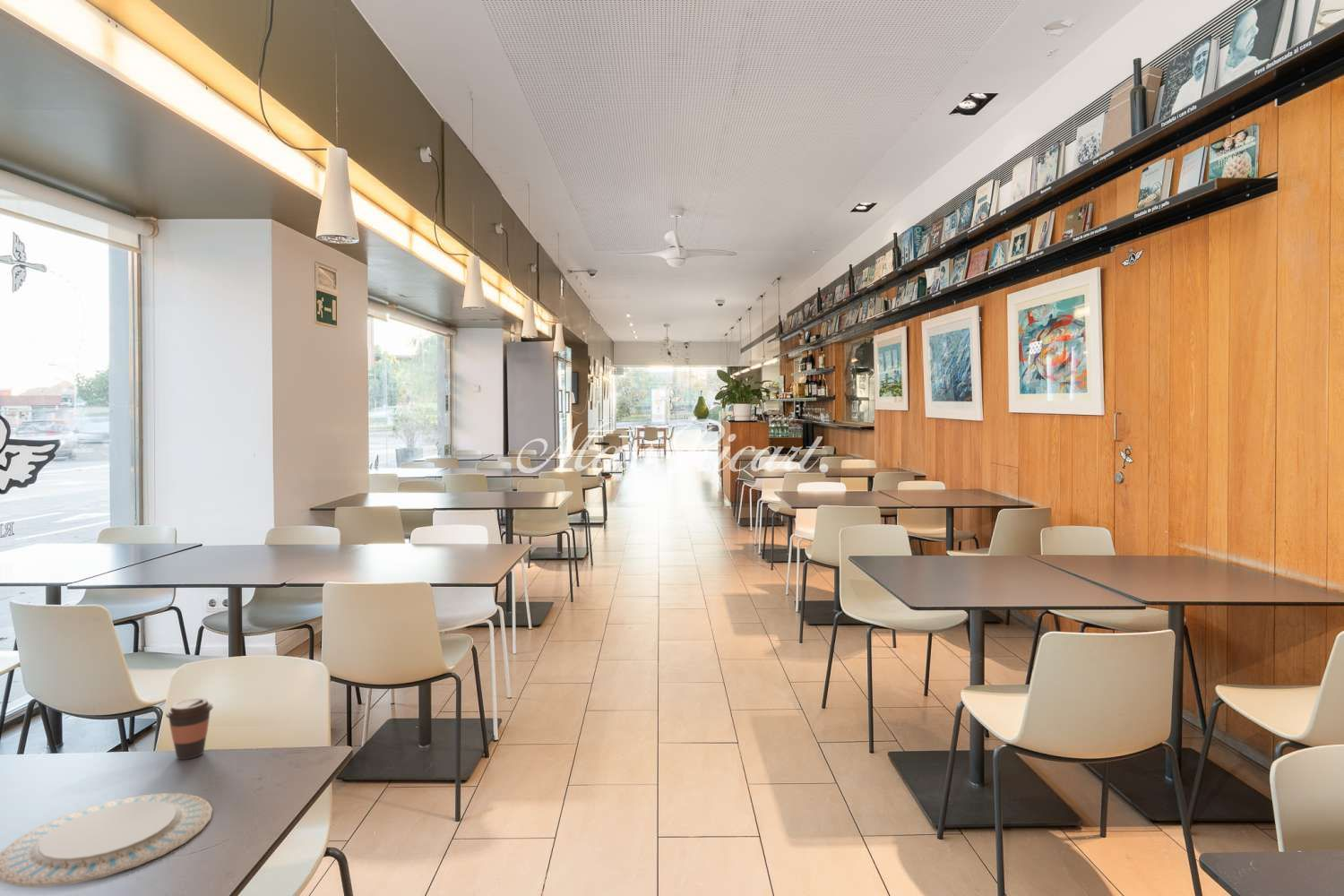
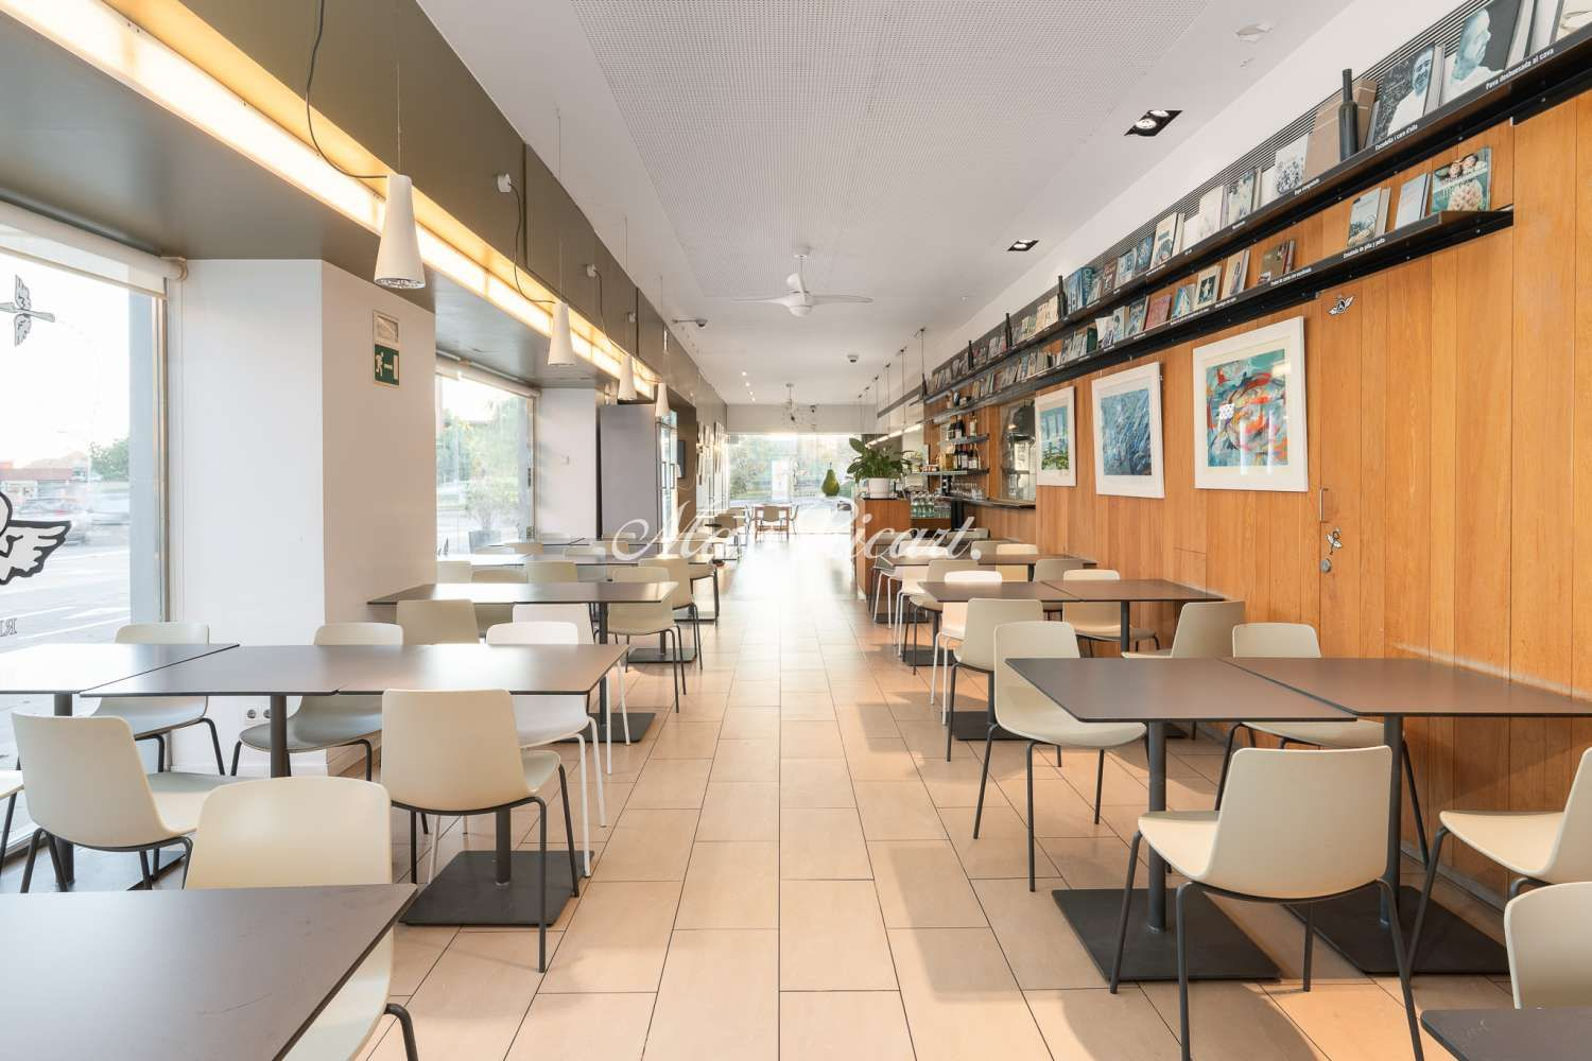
- coffee cup (190, 728)
- chinaware (110, 831)
